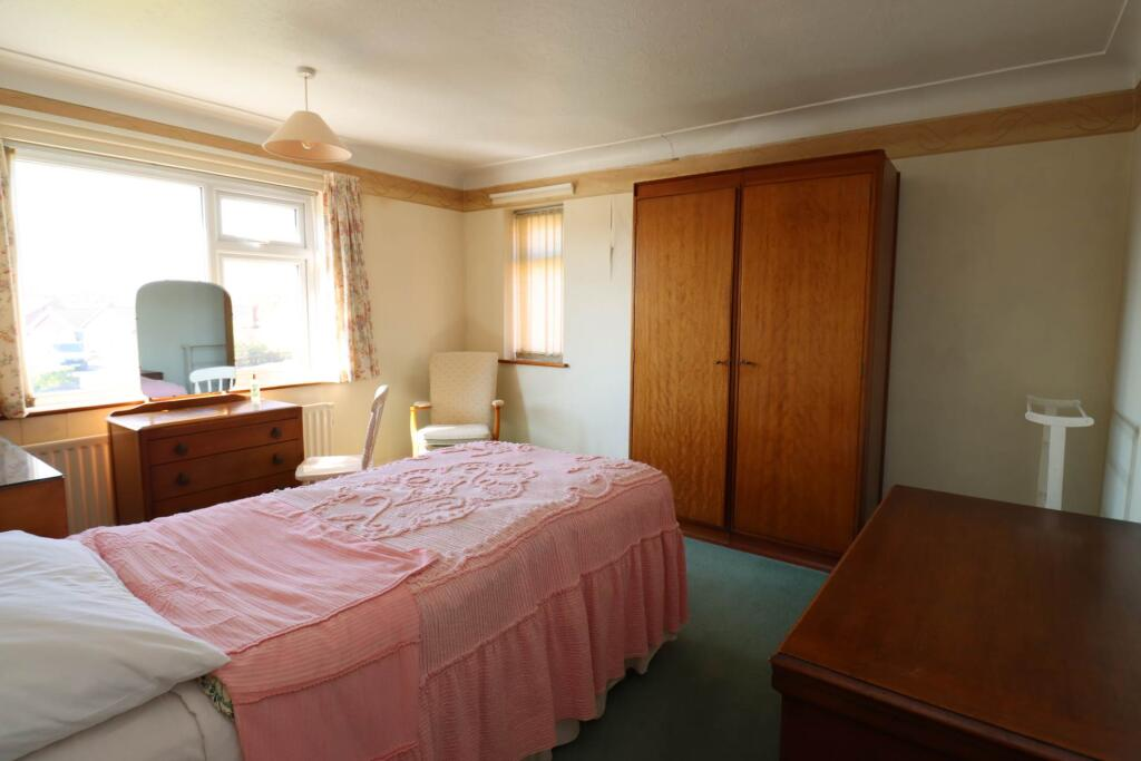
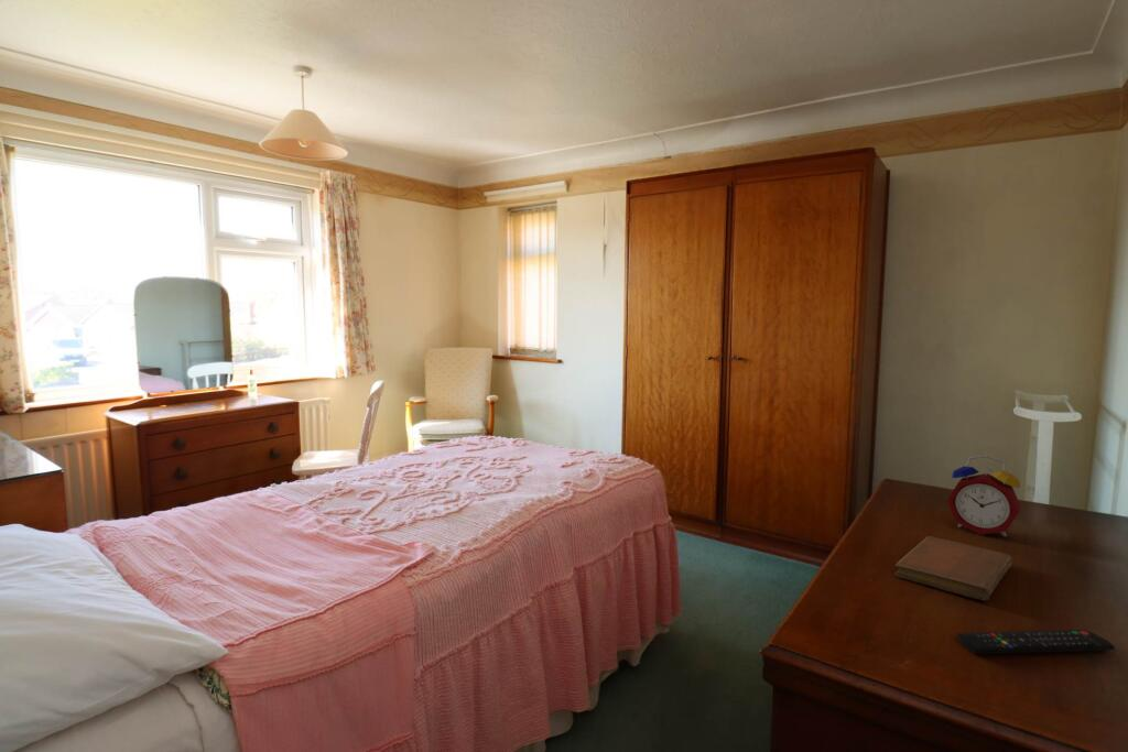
+ alarm clock (984, 492)
+ remote control (1034, 643)
+ notebook (954, 565)
